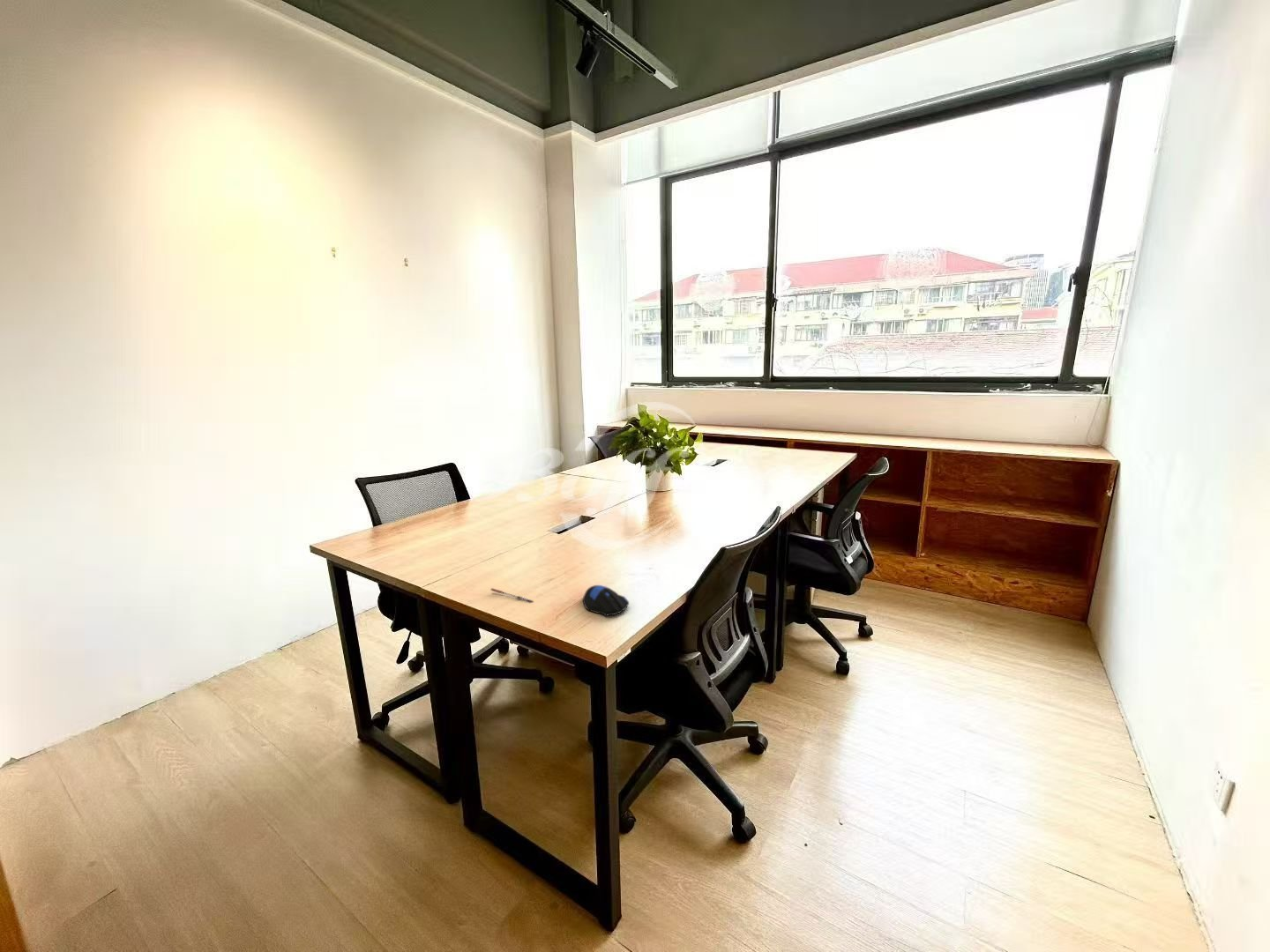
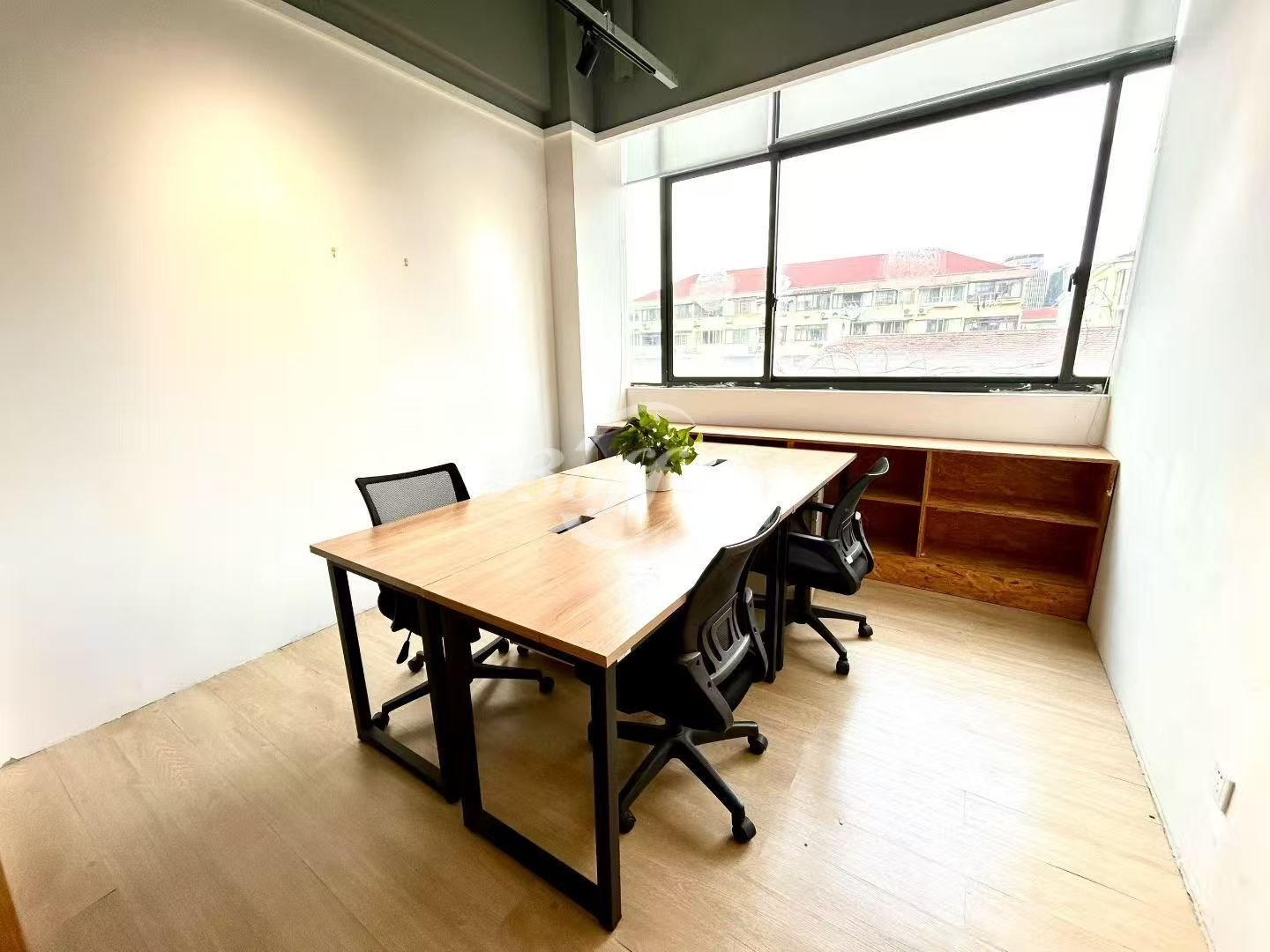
- pen (512, 594)
- computer mouse (603, 597)
